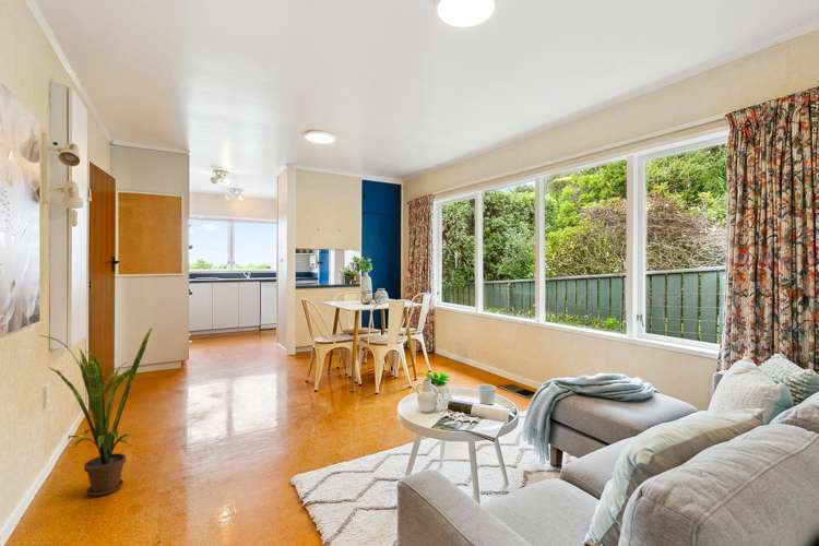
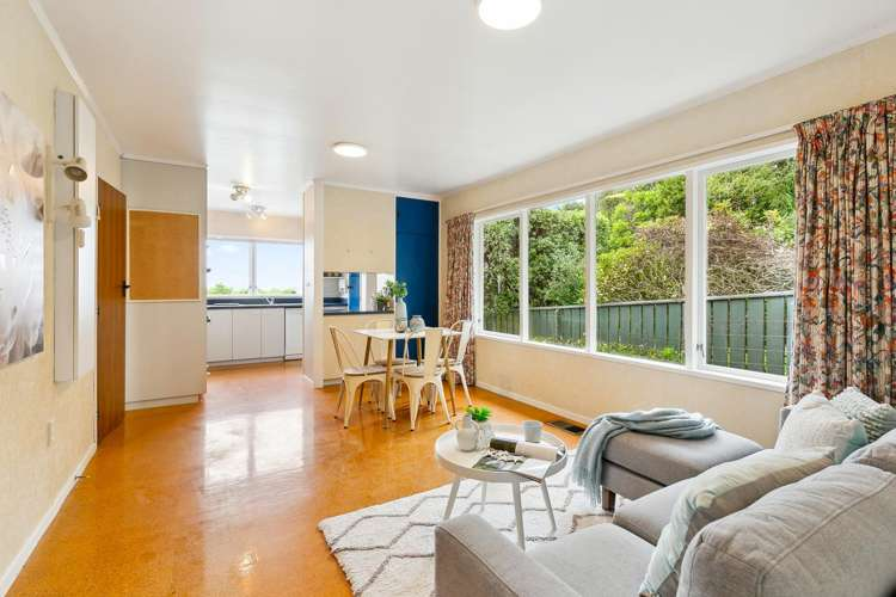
- house plant (95, 412)
